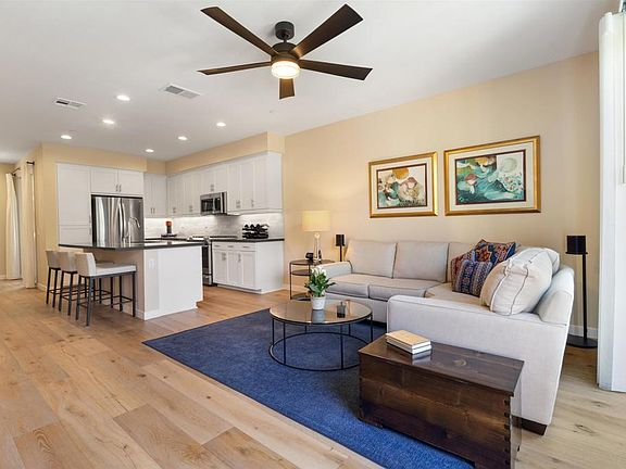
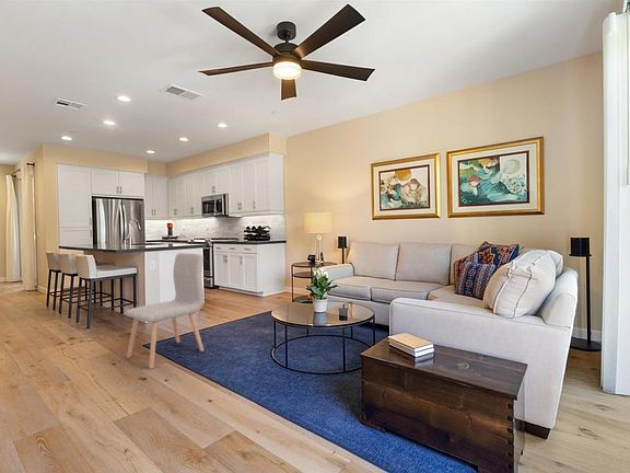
+ chair (166, 304)
